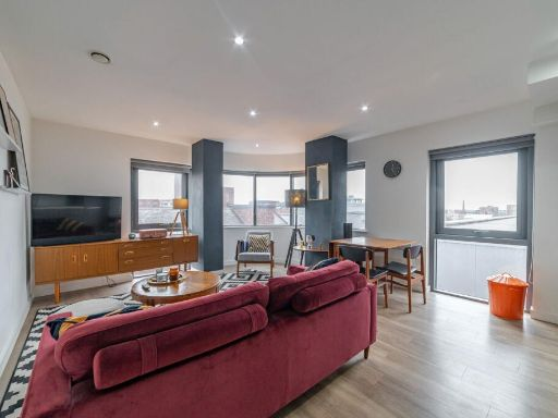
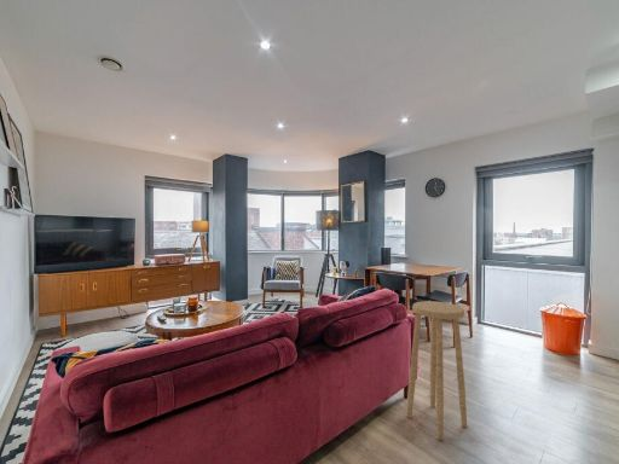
+ stool (436, 364)
